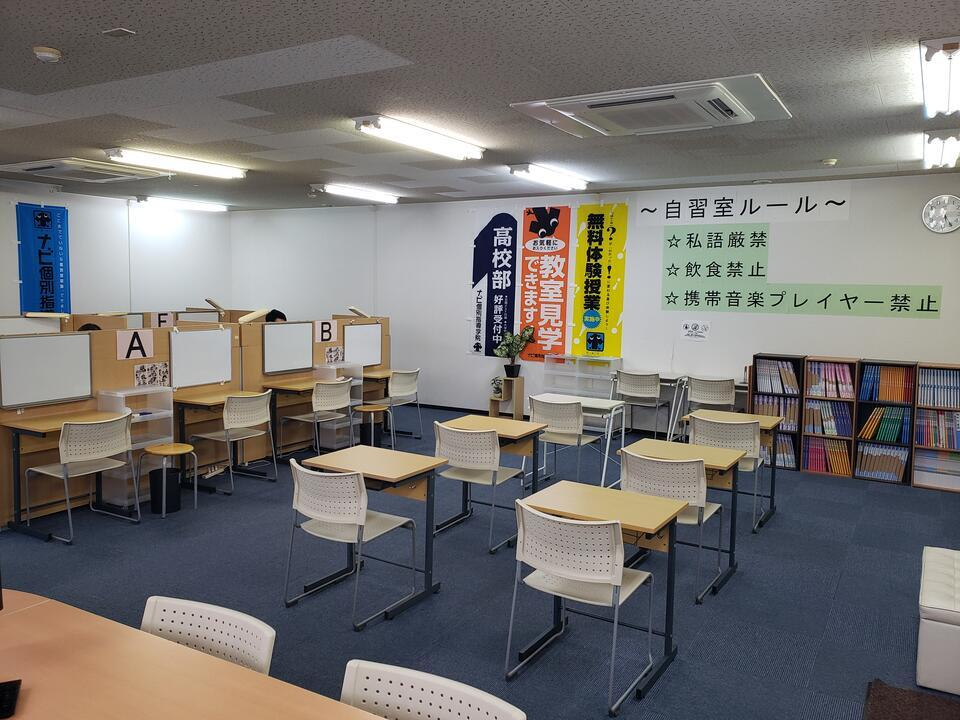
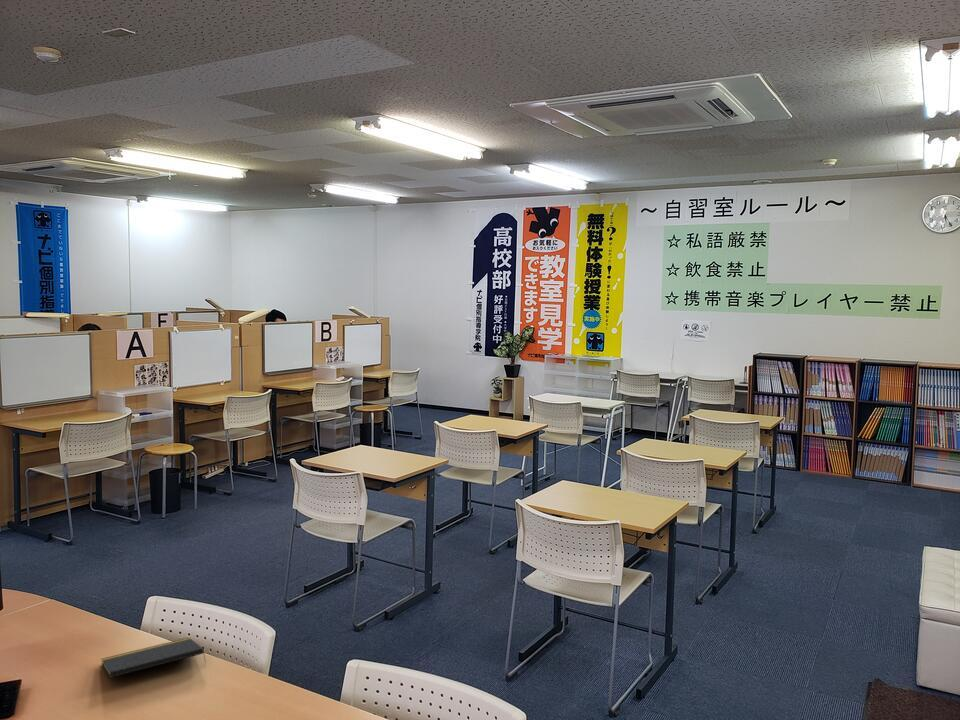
+ notepad (152, 656)
